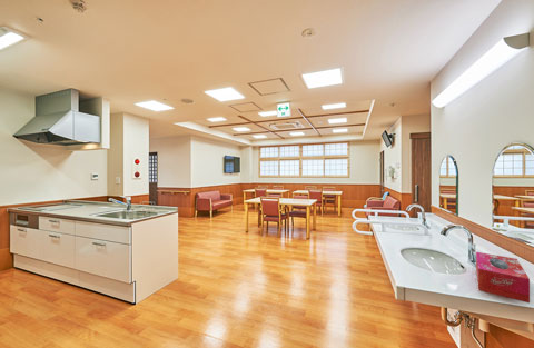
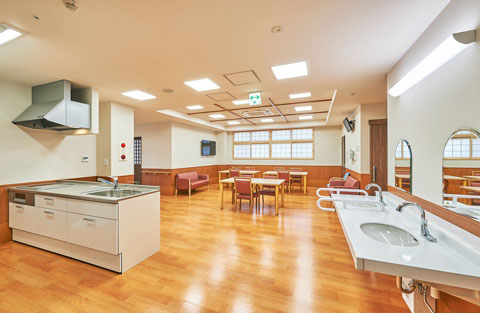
- tissue box (498, 274)
